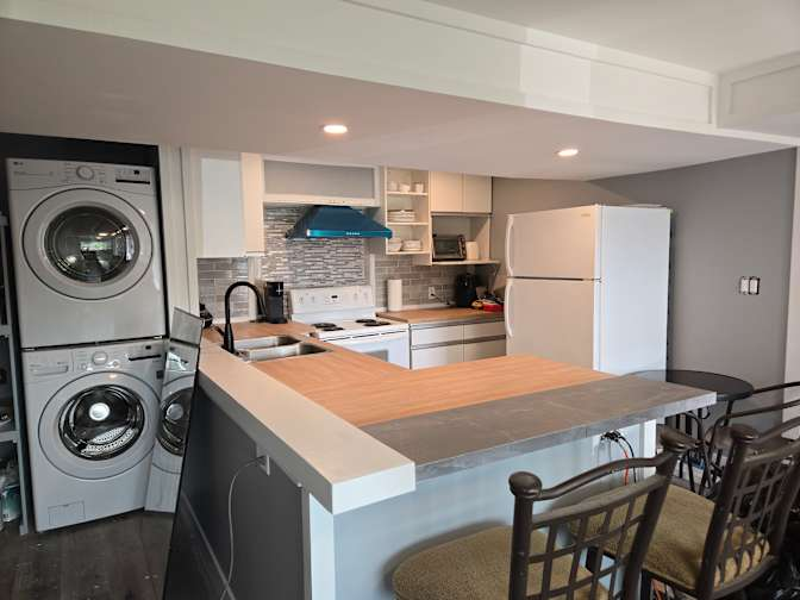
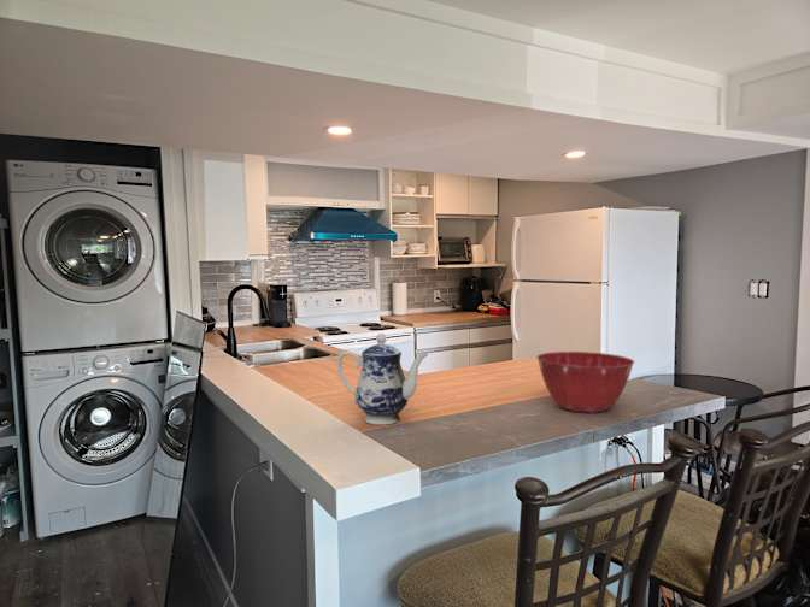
+ teapot (381, 377)
+ mixing bowl (583, 382)
